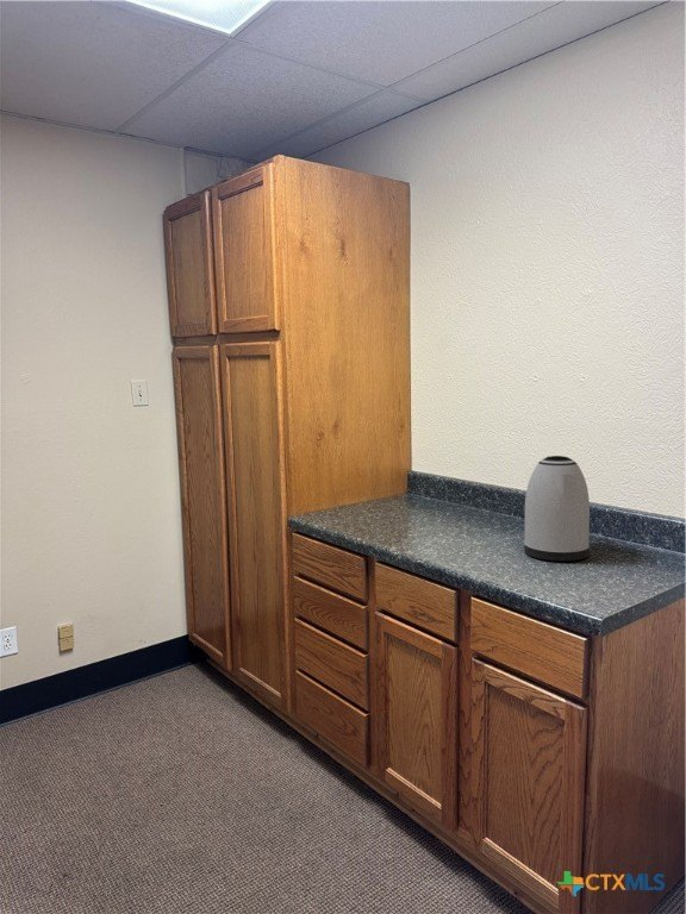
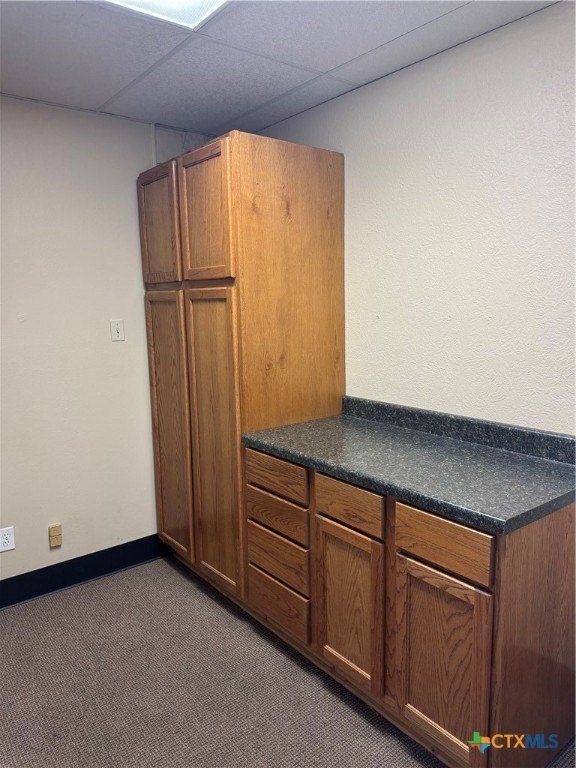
- kettle (554, 502)
